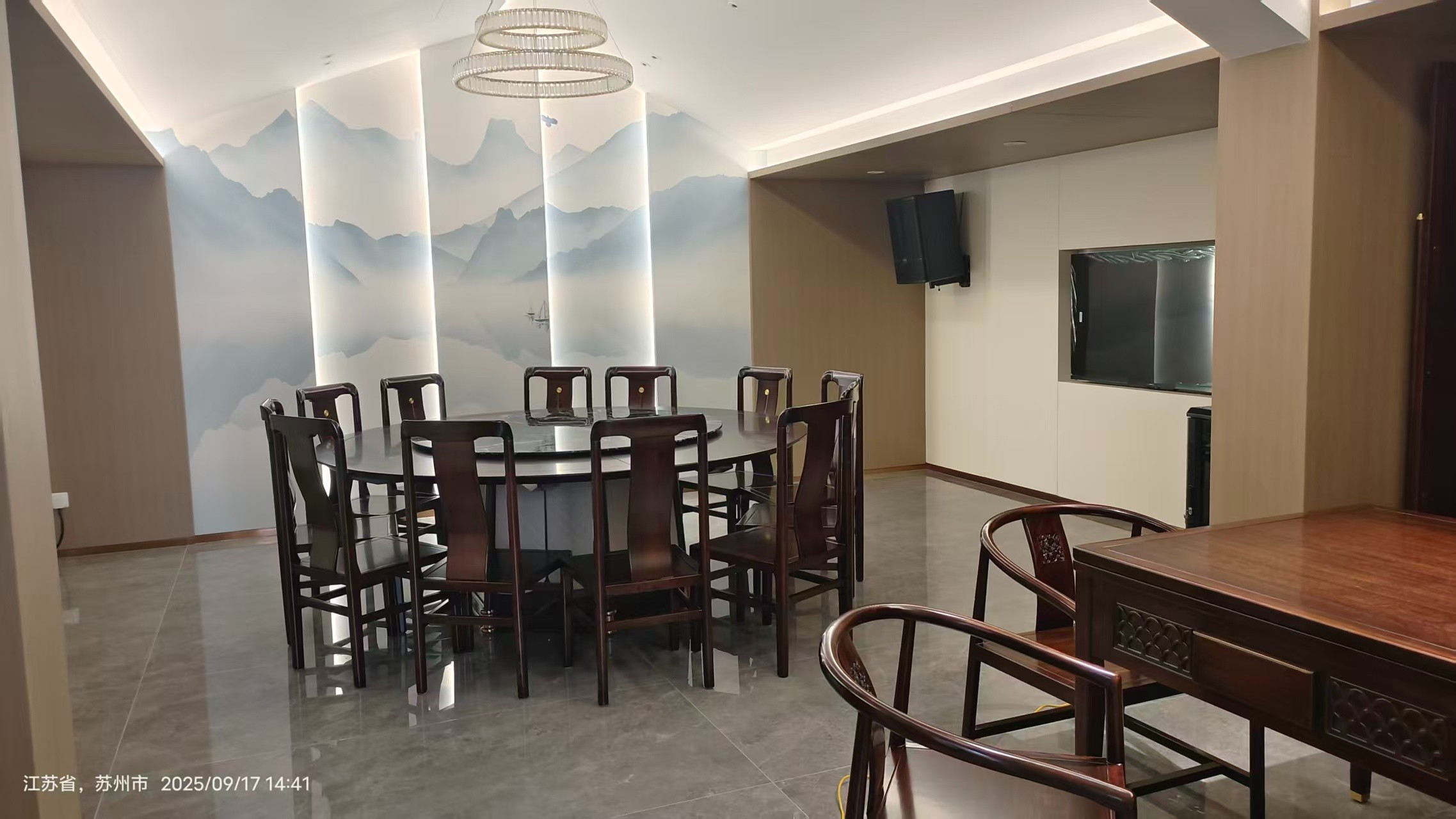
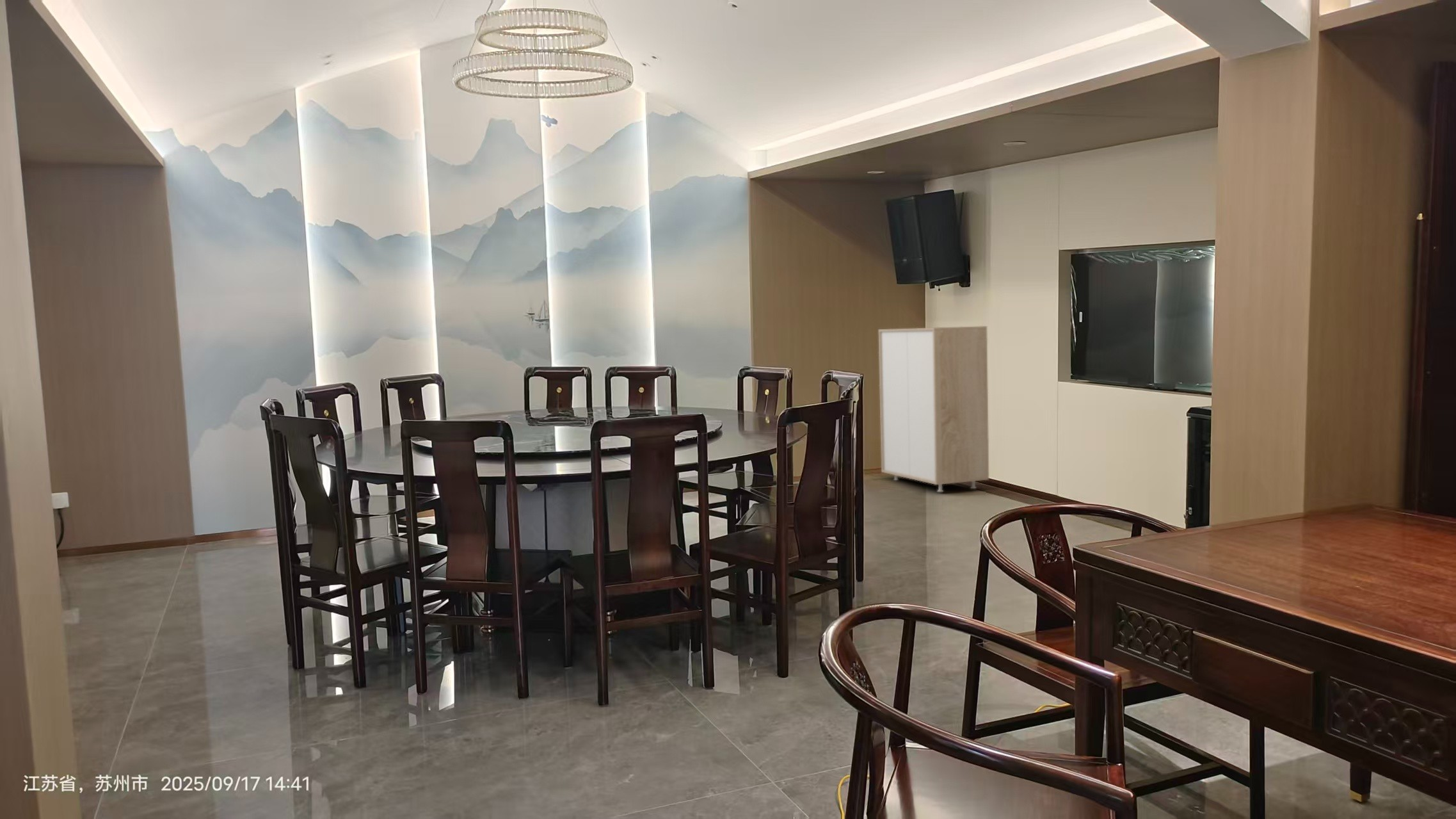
+ storage cabinet (933, 406)
